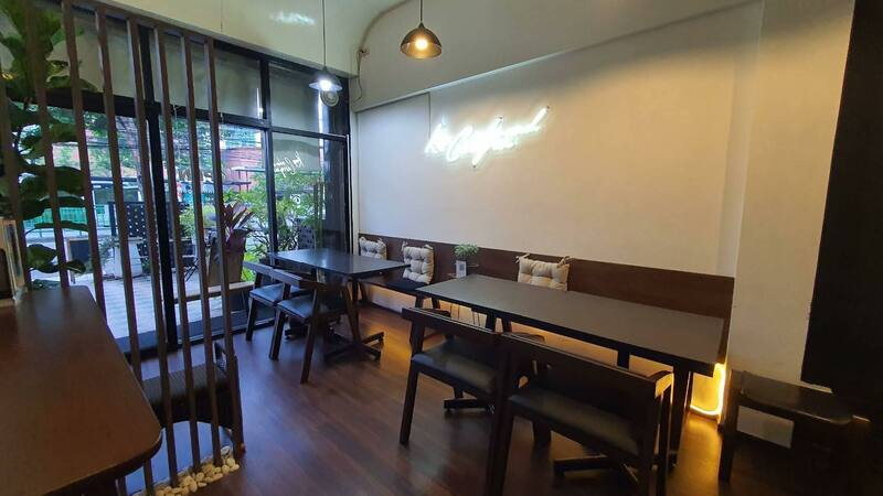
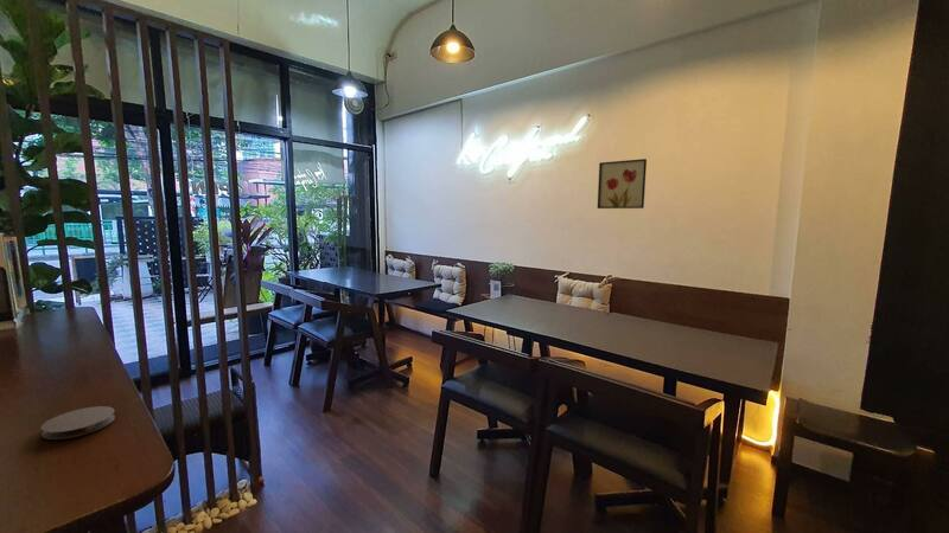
+ wall art (620, 185)
+ coaster (79, 422)
